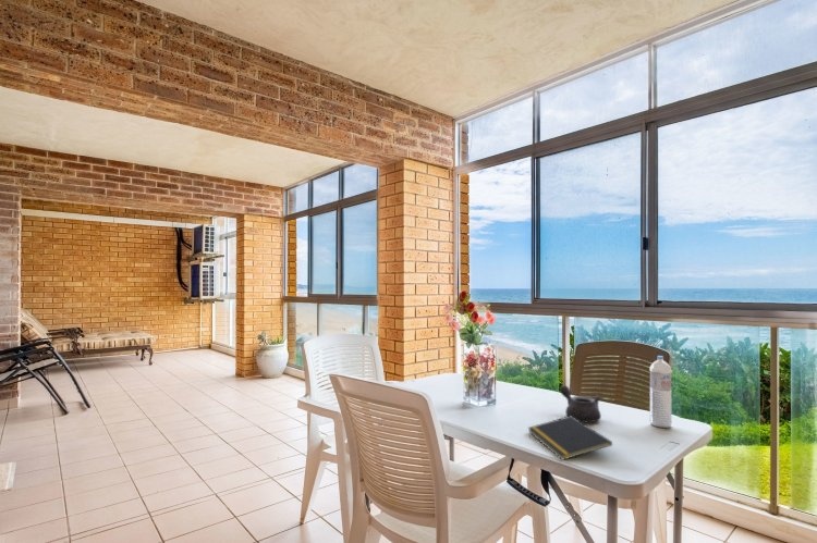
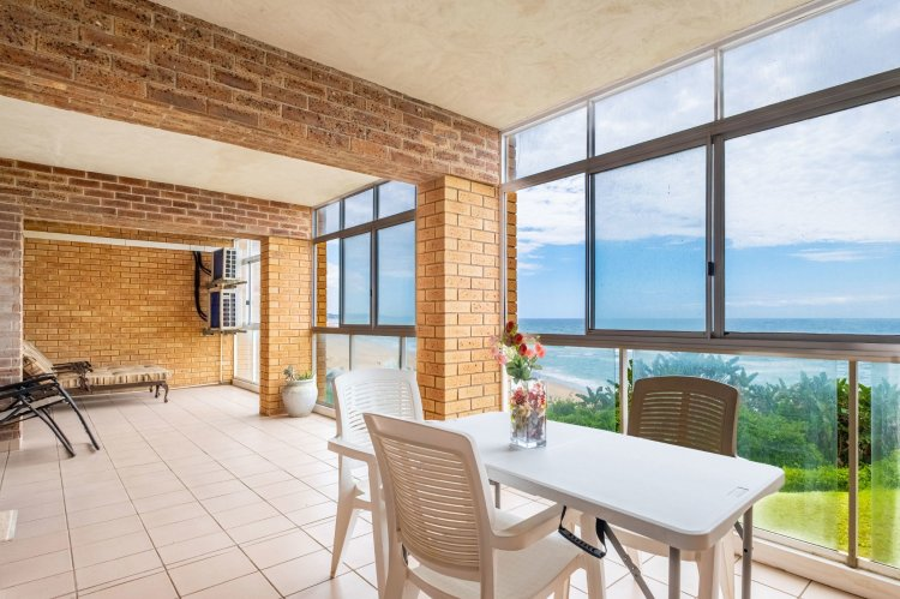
- notepad (566, 435)
- teapot (578, 403)
- water bottle (660, 390)
